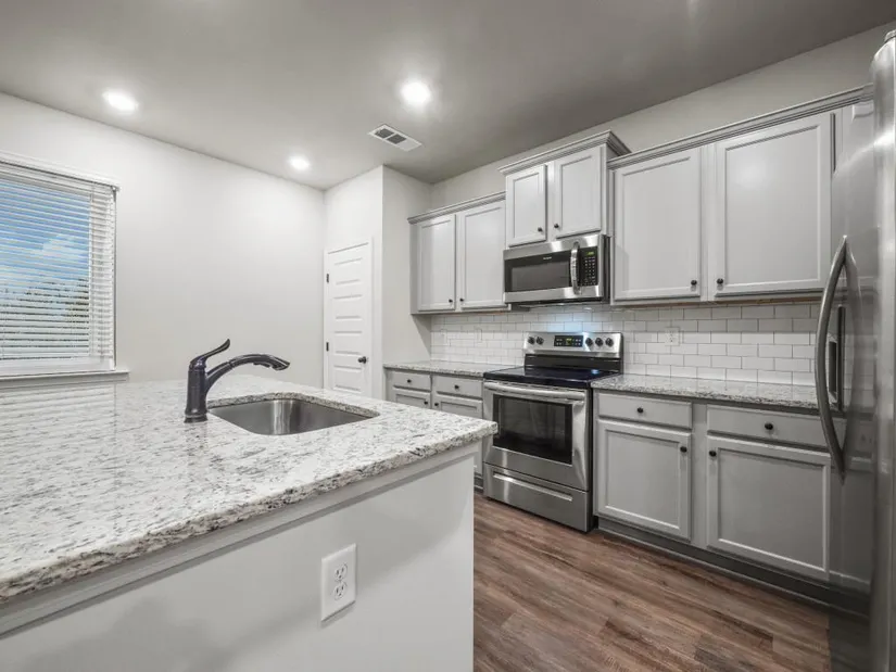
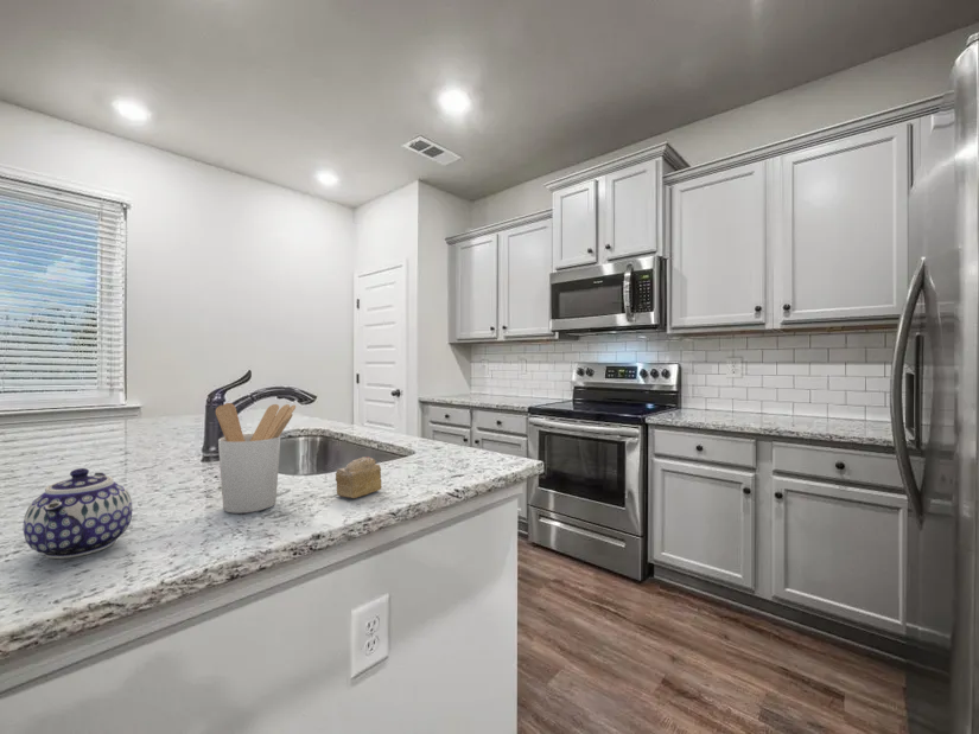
+ utensil holder (260, 452)
+ teapot (81, 508)
+ cake slice (358, 475)
